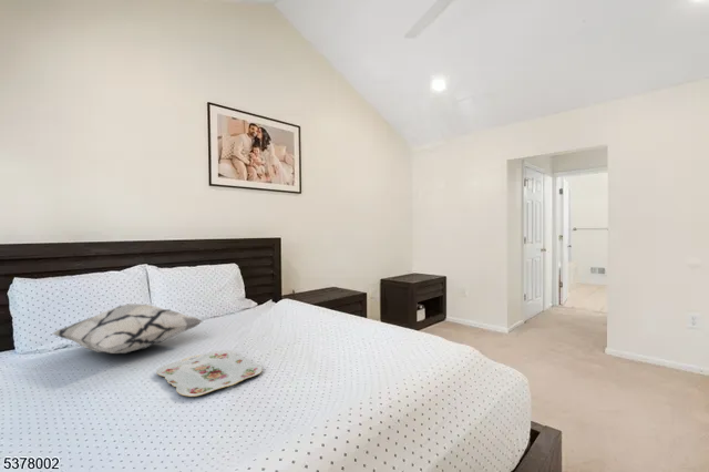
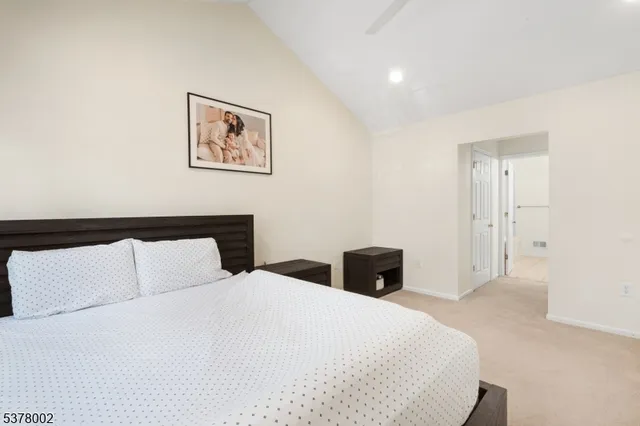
- serving tray (209, 370)
- decorative pillow (132, 327)
